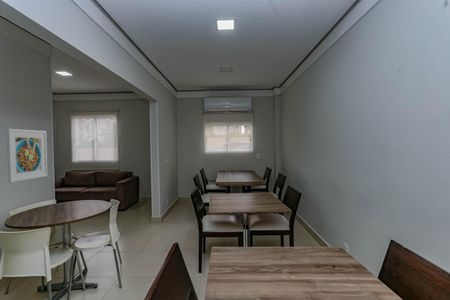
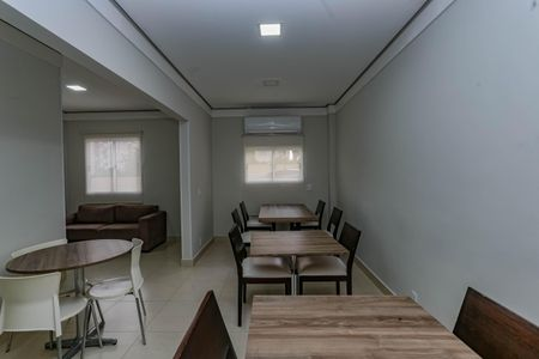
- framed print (29, 154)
